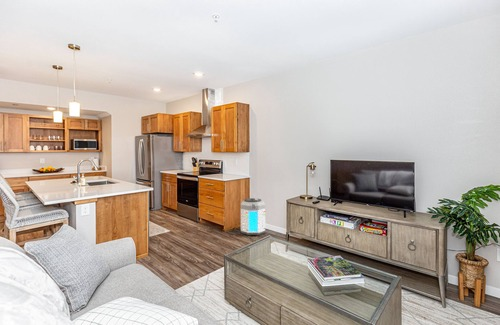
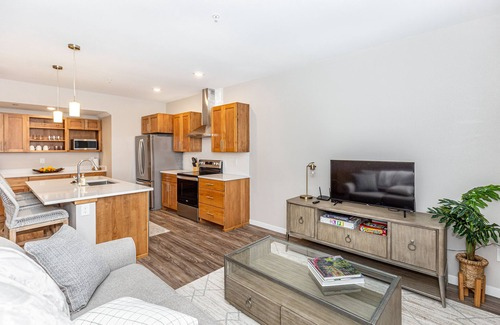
- air purifier (252, 215)
